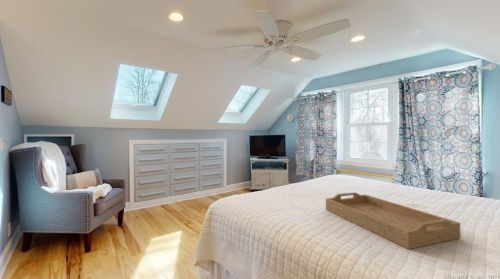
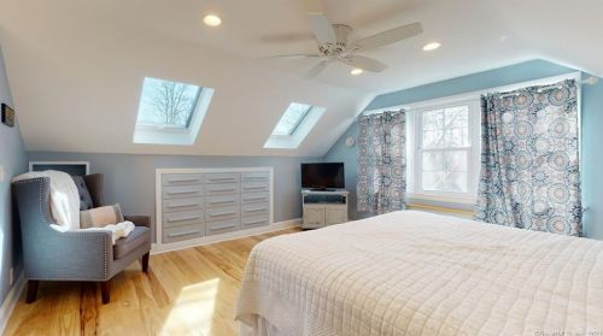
- serving tray (381, 212)
